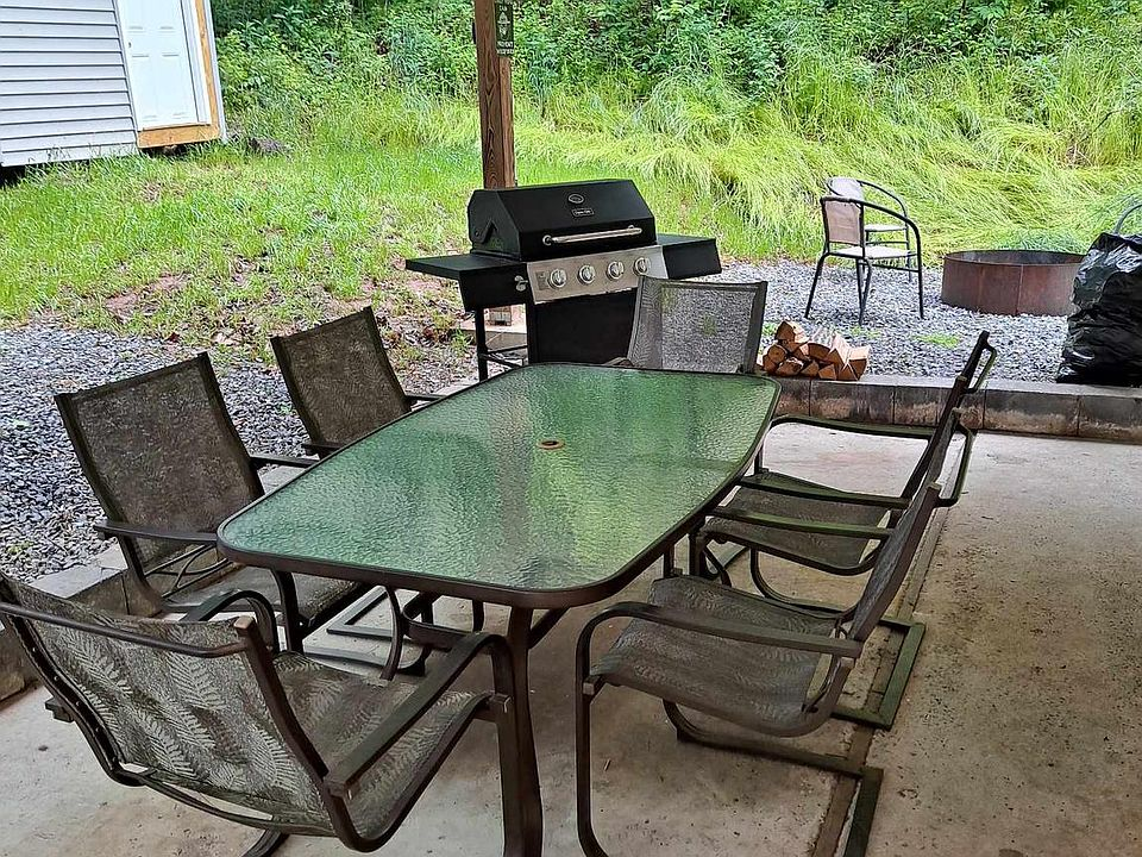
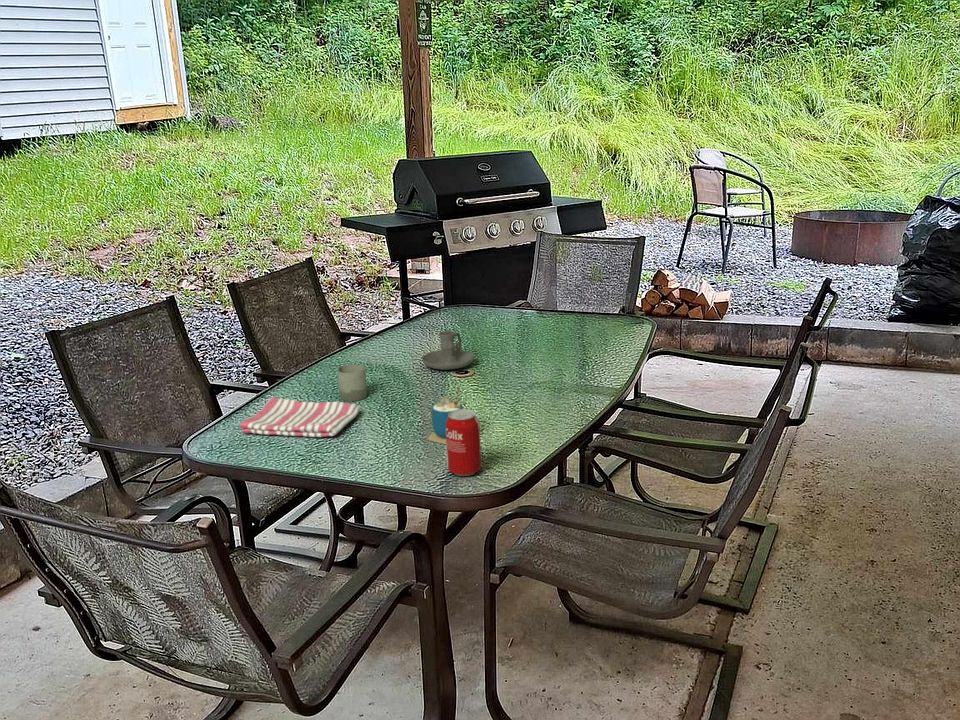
+ candle holder (449, 347)
+ cup (447, 411)
+ beverage can (463, 442)
+ cup (355, 380)
+ dish towel (301, 416)
